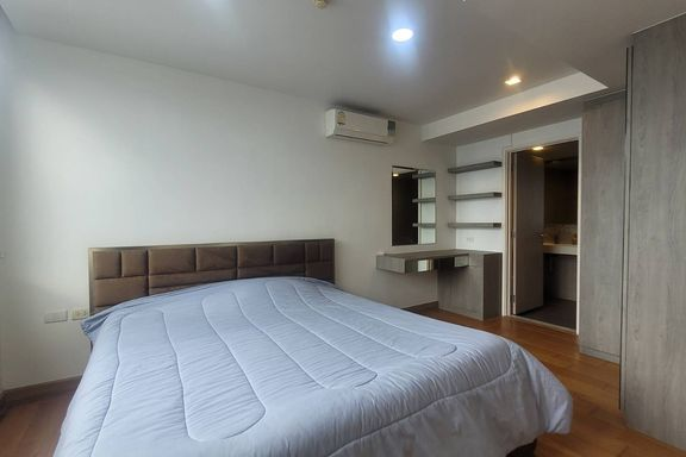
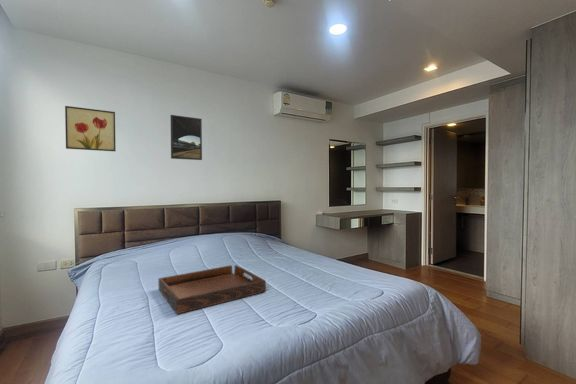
+ serving tray (211, 284)
+ wall art (91, 129)
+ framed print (186, 138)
